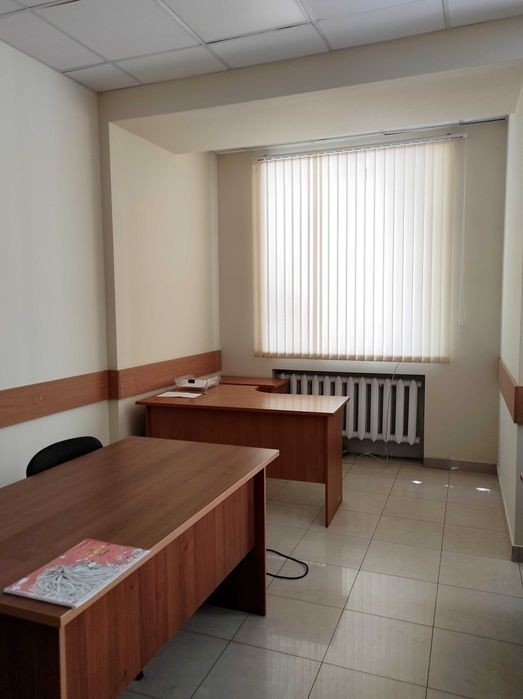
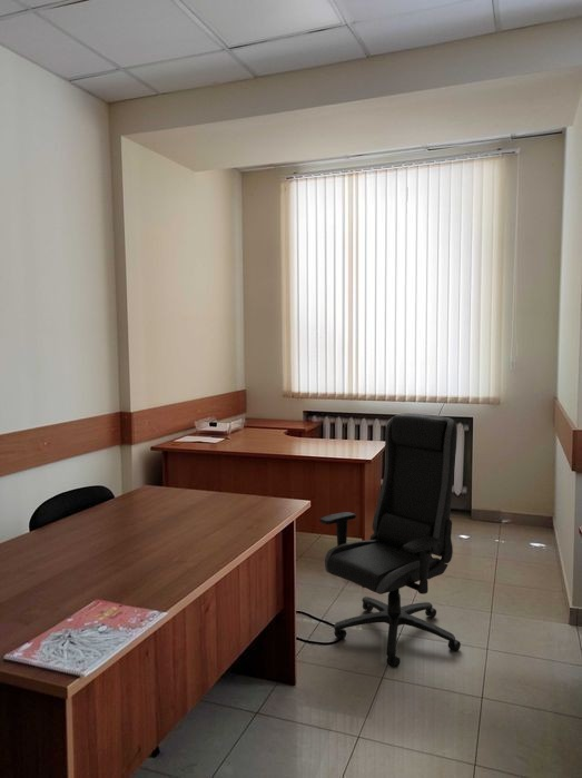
+ office chair (395, 529)
